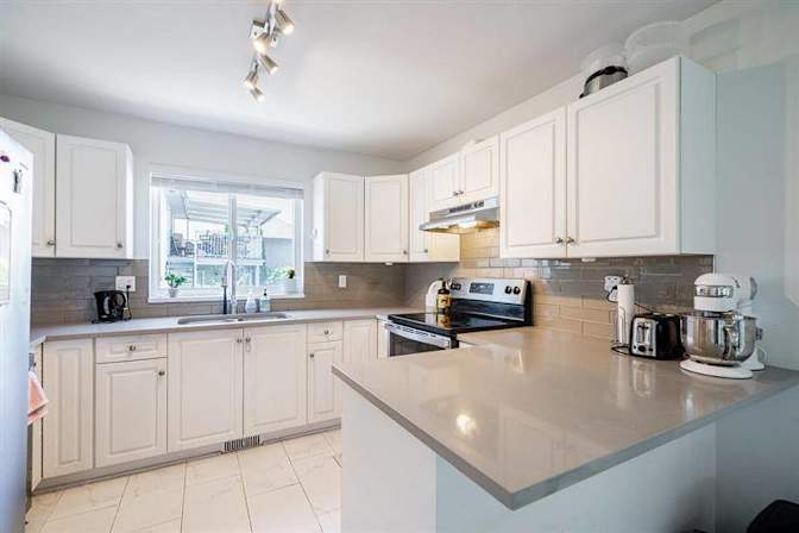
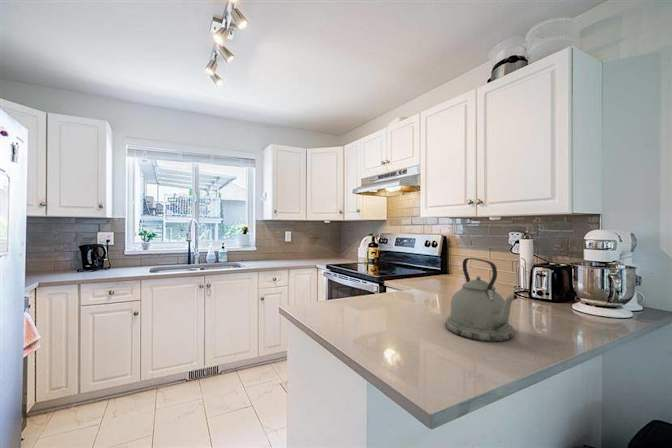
+ kettle (482, 295)
